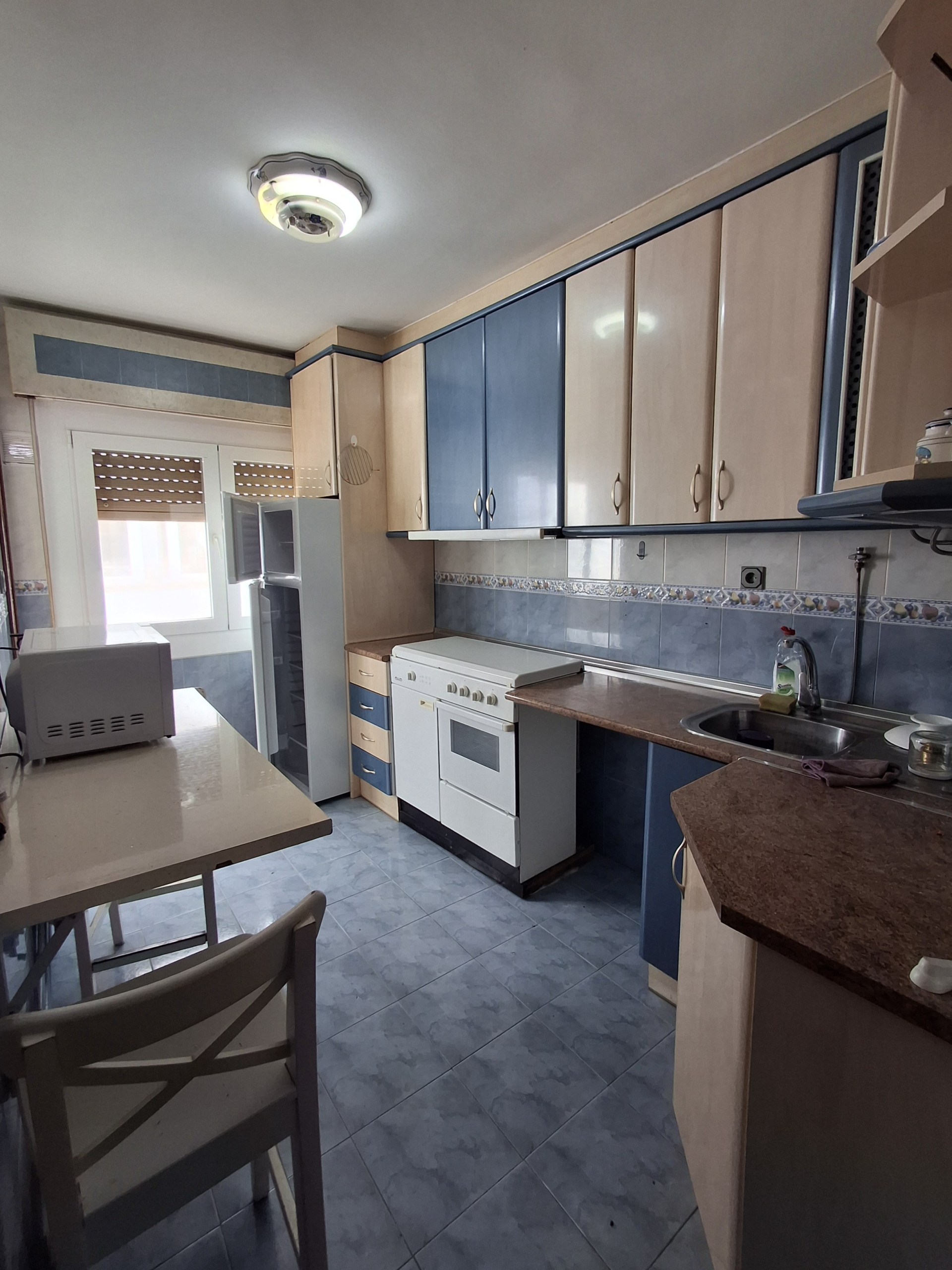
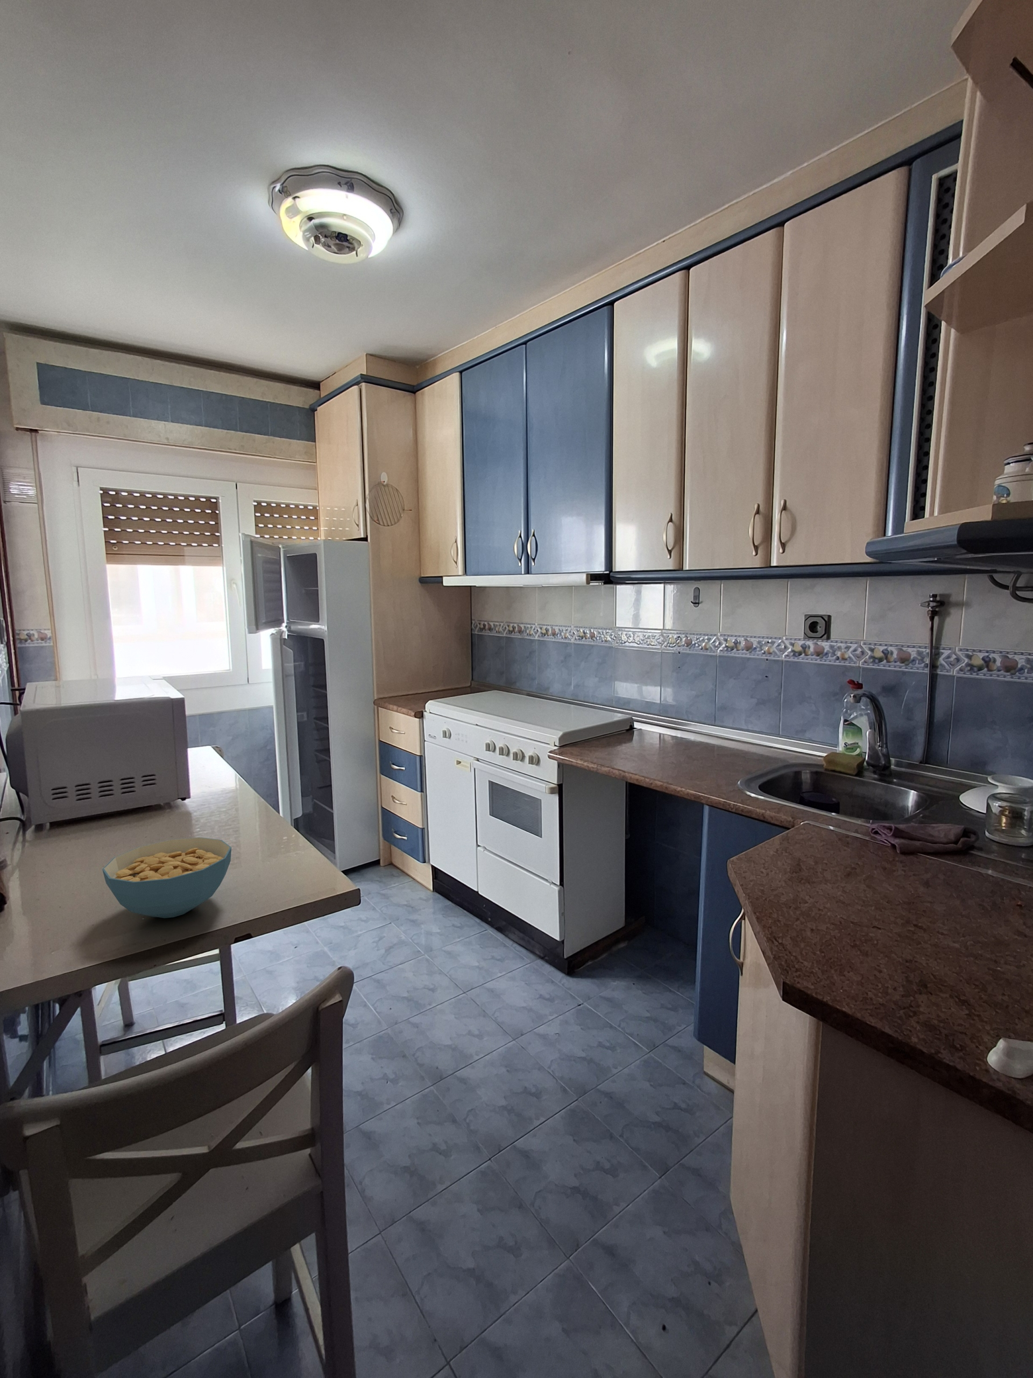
+ cereal bowl (171, 884)
